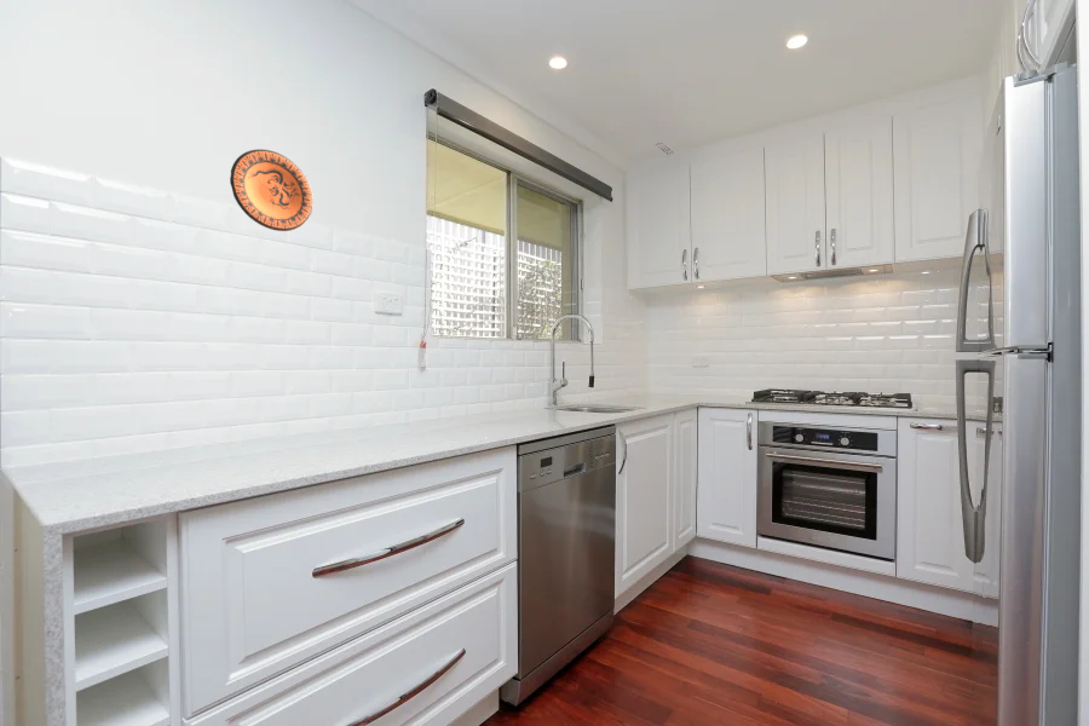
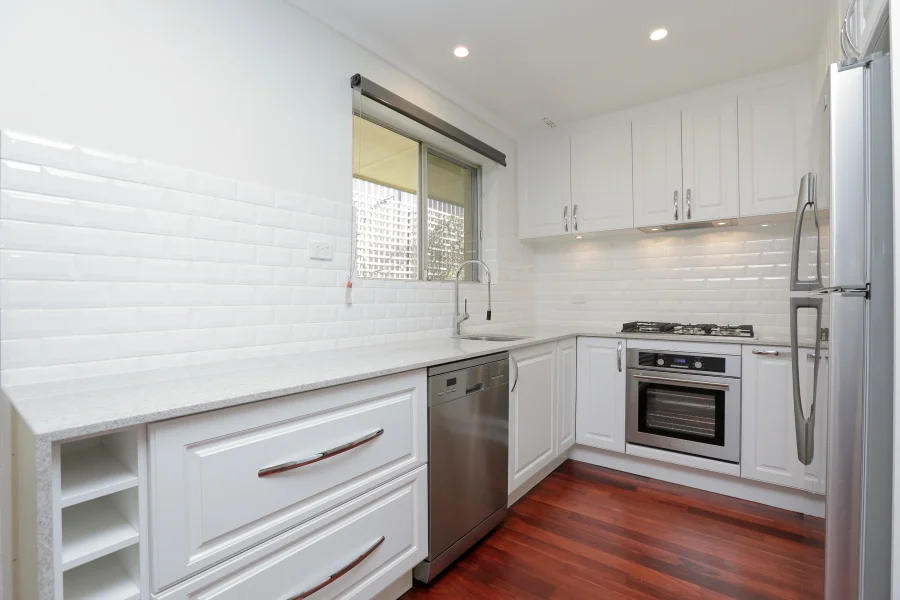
- decorative plate (273, 190)
